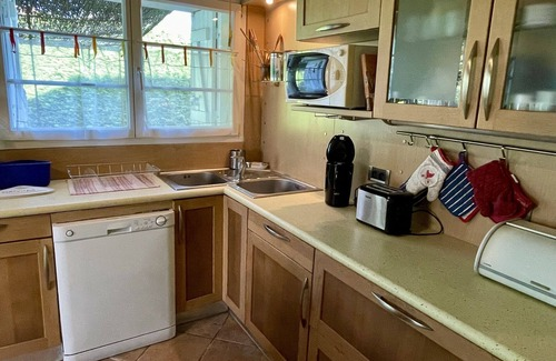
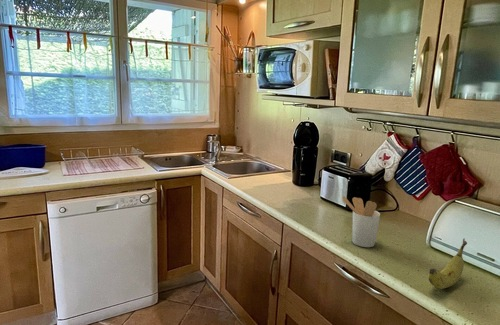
+ utensil holder (358, 219)
+ fruit (447, 266)
